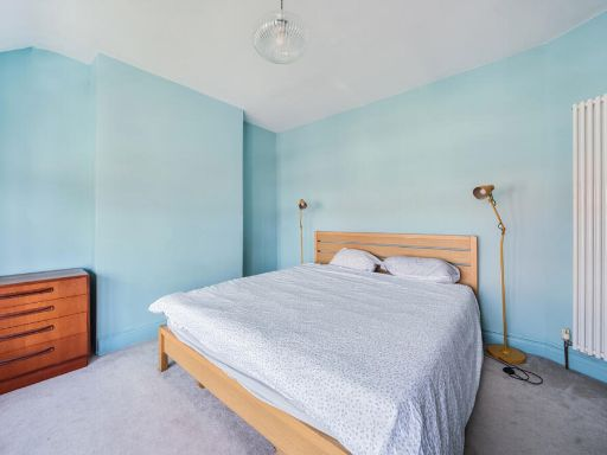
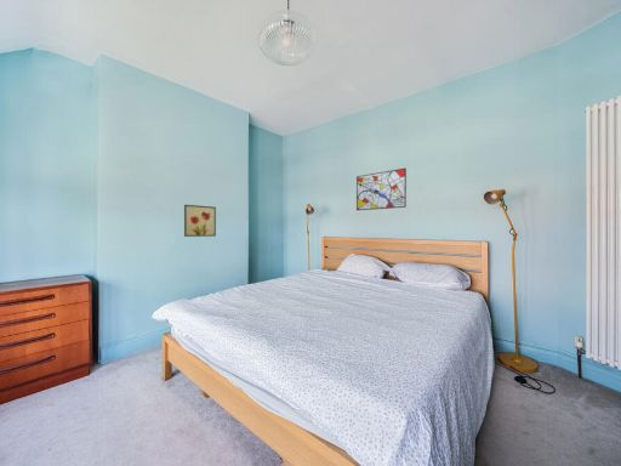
+ wall art (200, 221)
+ wall art (378, 191)
